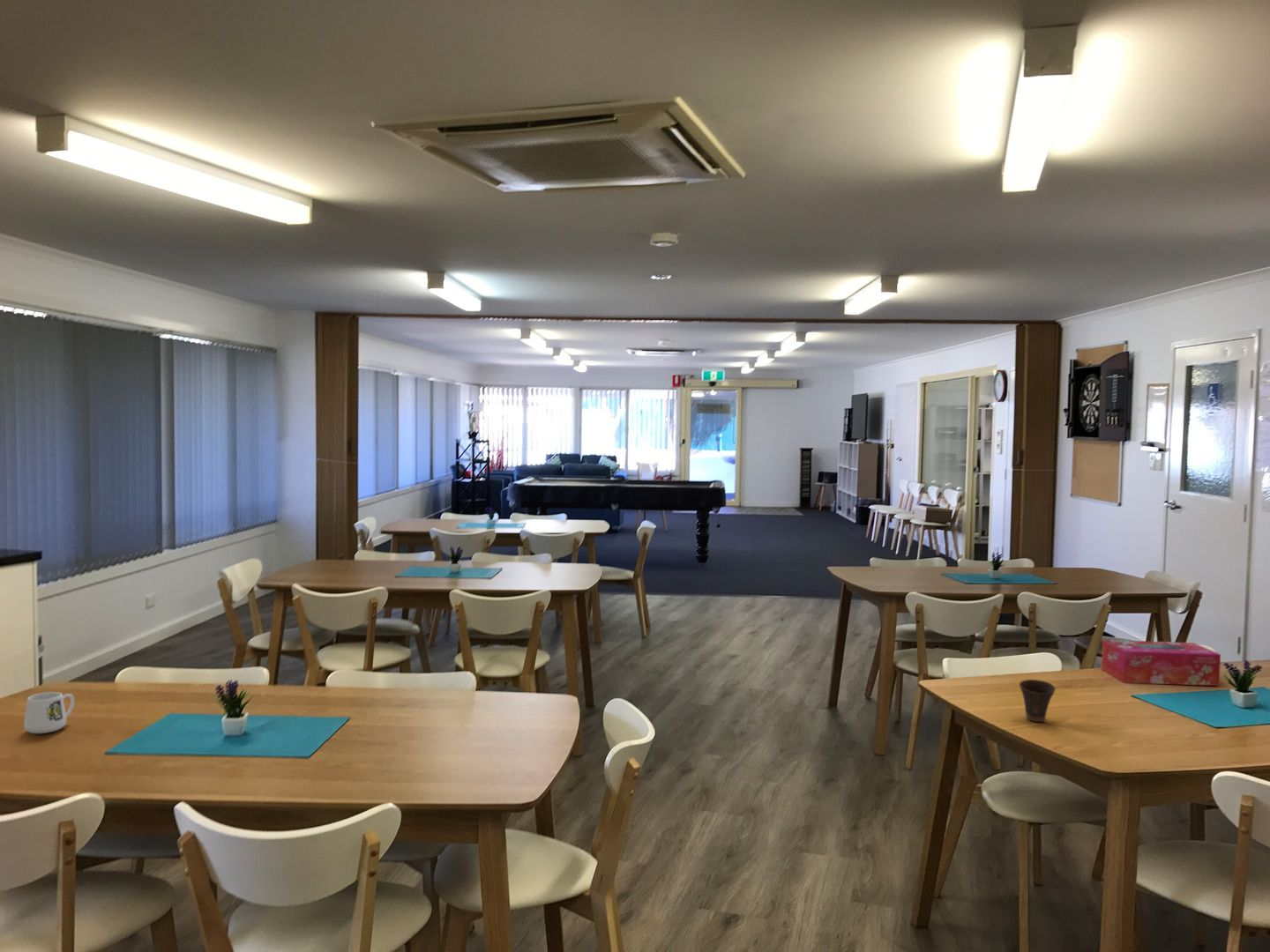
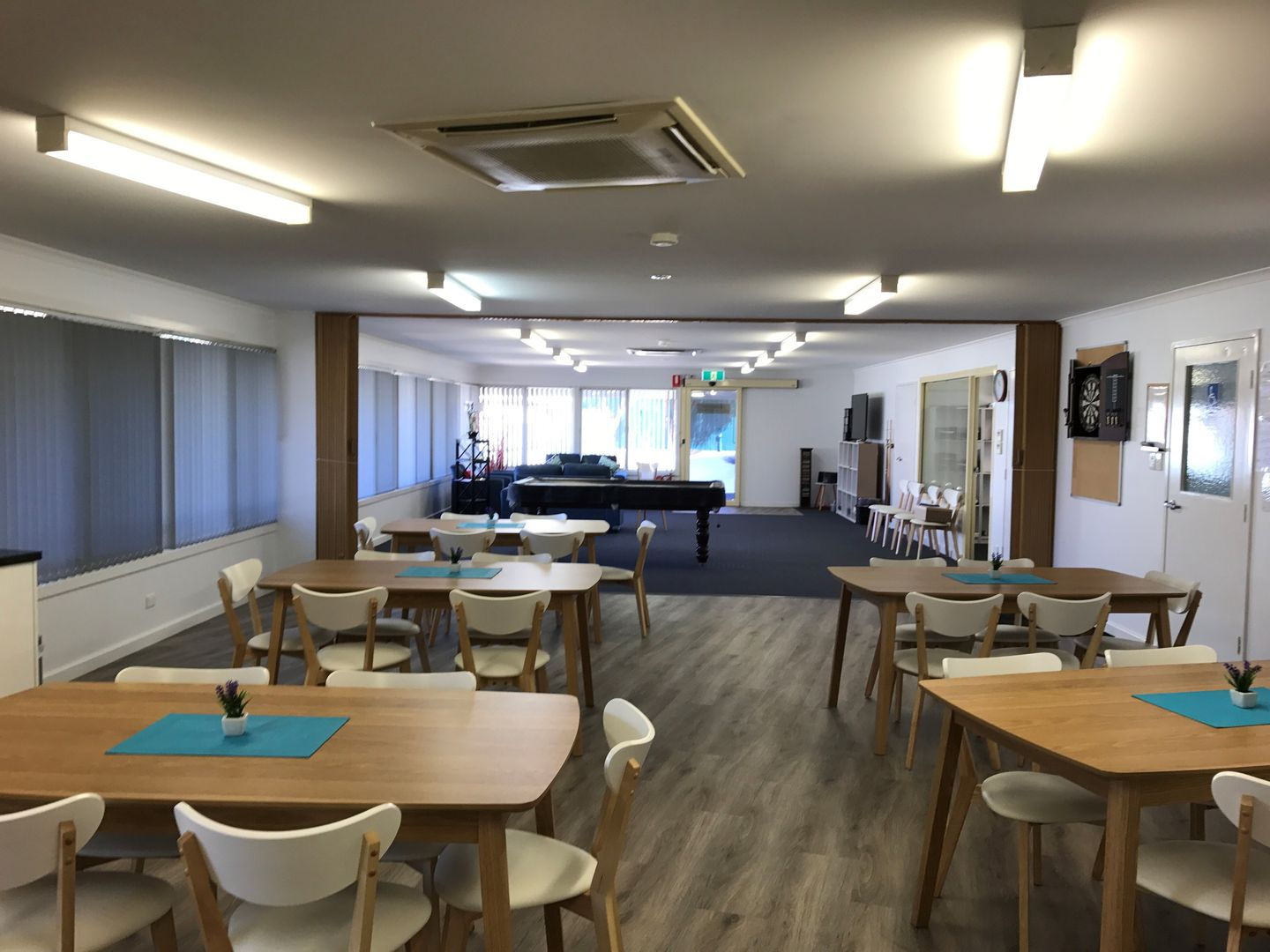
- mug (51, 710)
- cup (1036, 702)
- tissue box (1159, 662)
